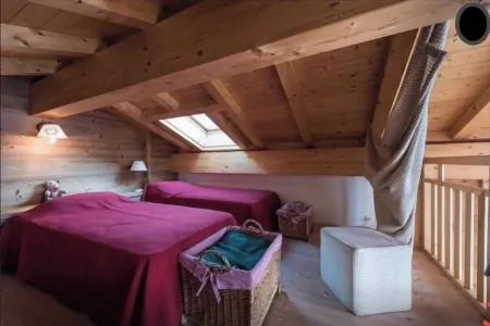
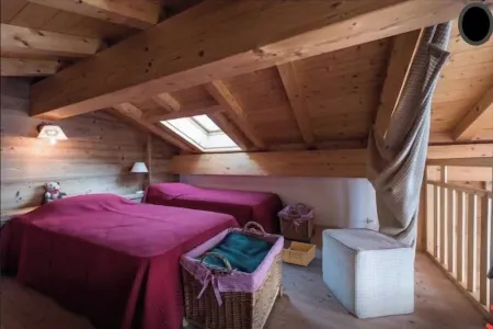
+ storage bin (298, 252)
